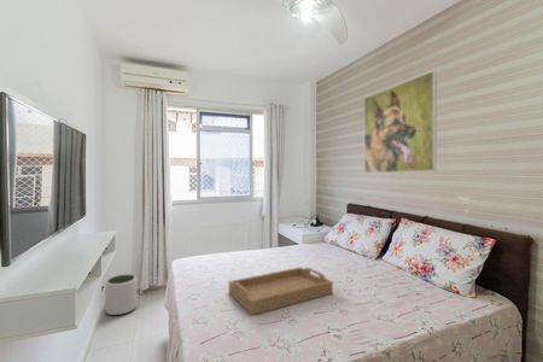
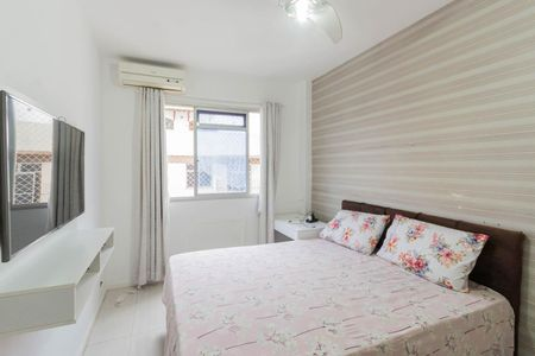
- plant pot (121, 293)
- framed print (395, 129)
- serving tray (280, 285)
